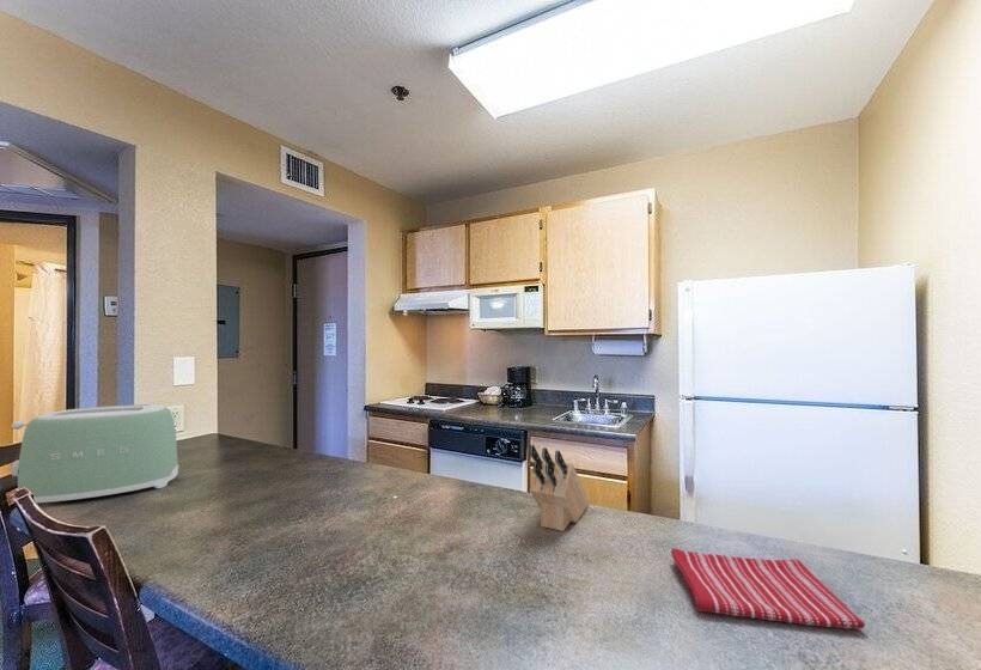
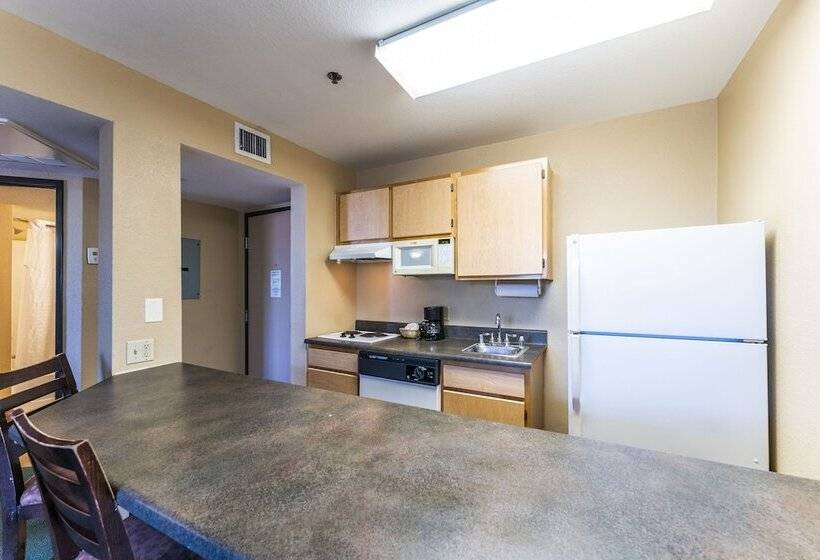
- knife block (559, 477)
- toaster (104, 447)
- dish towel (752, 583)
